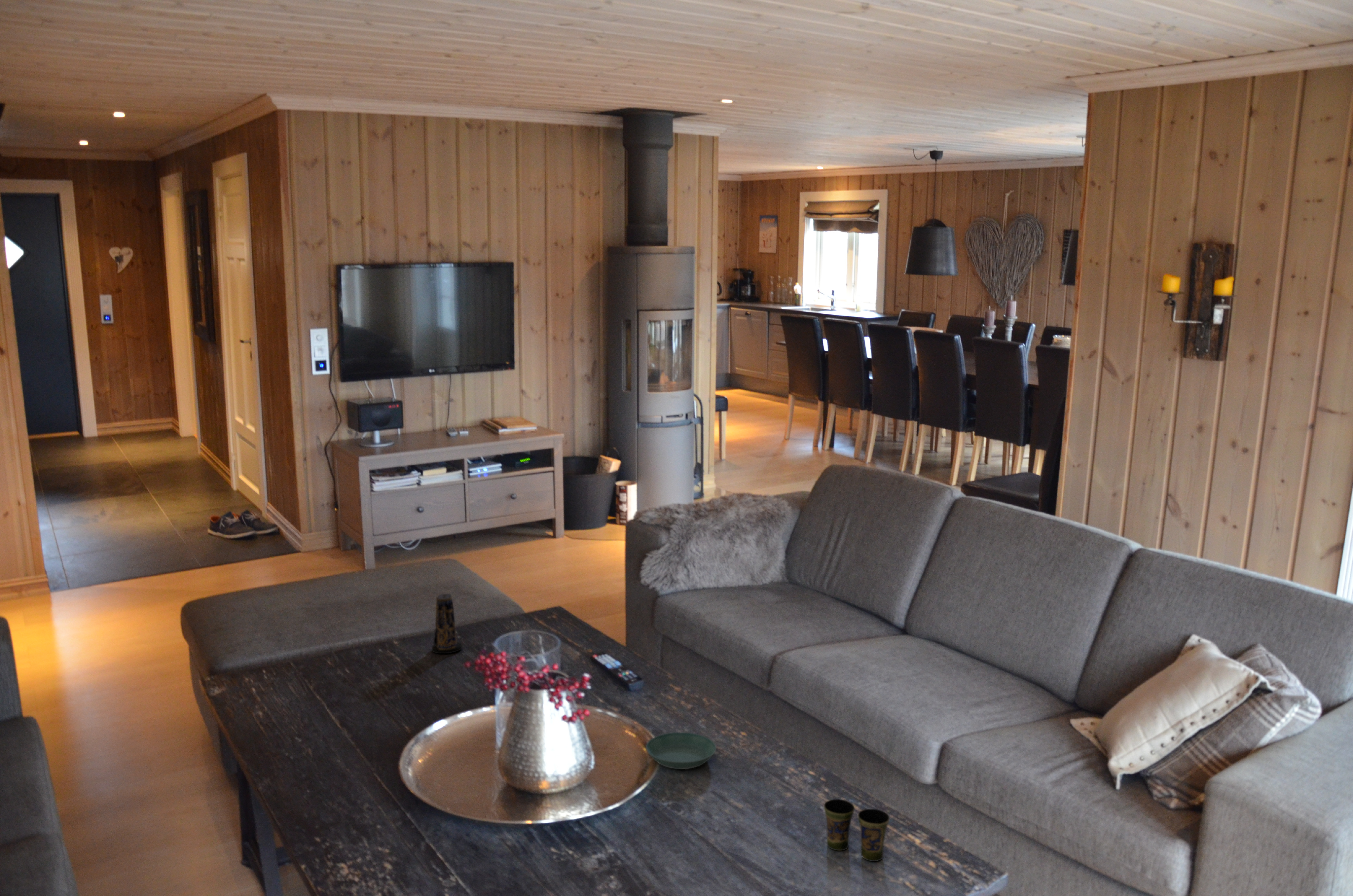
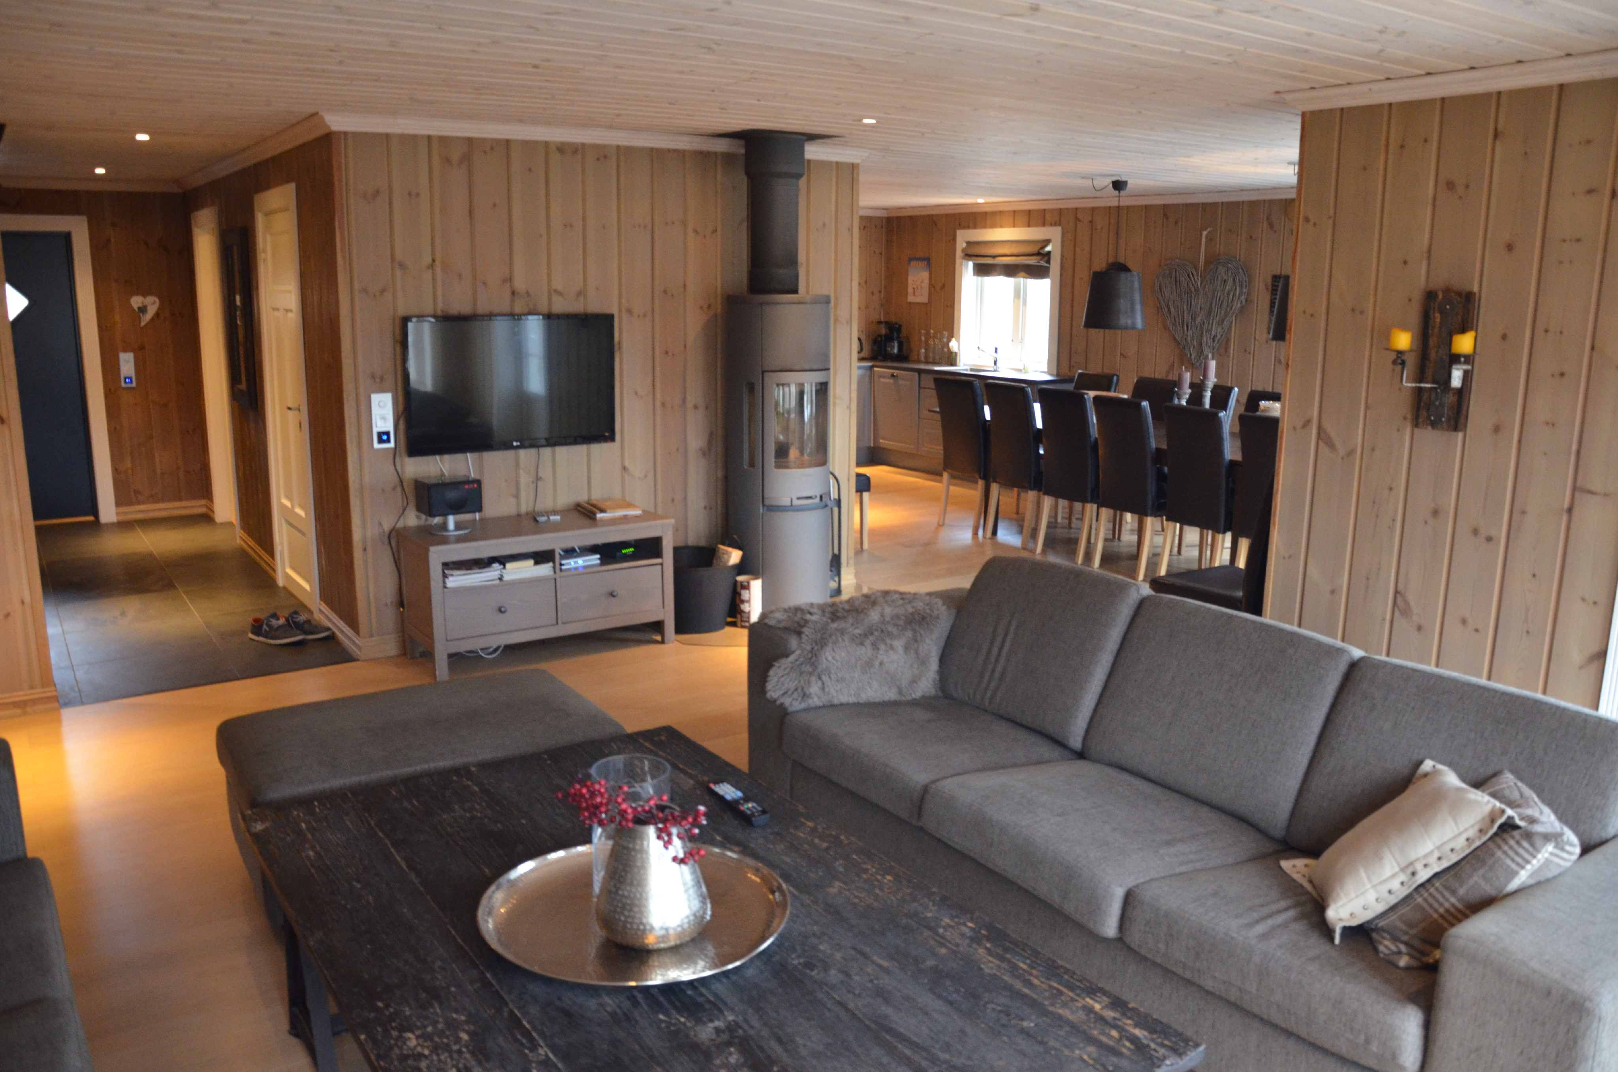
- cup (860, 831)
- candle (446, 623)
- saucer (681, 752)
